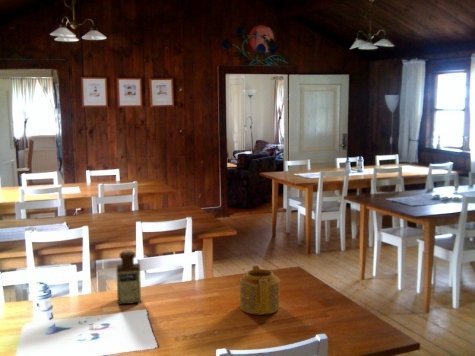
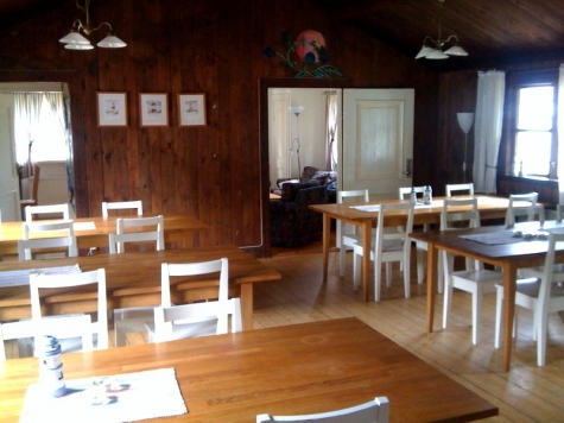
- bottle (128, 276)
- teapot (259, 289)
